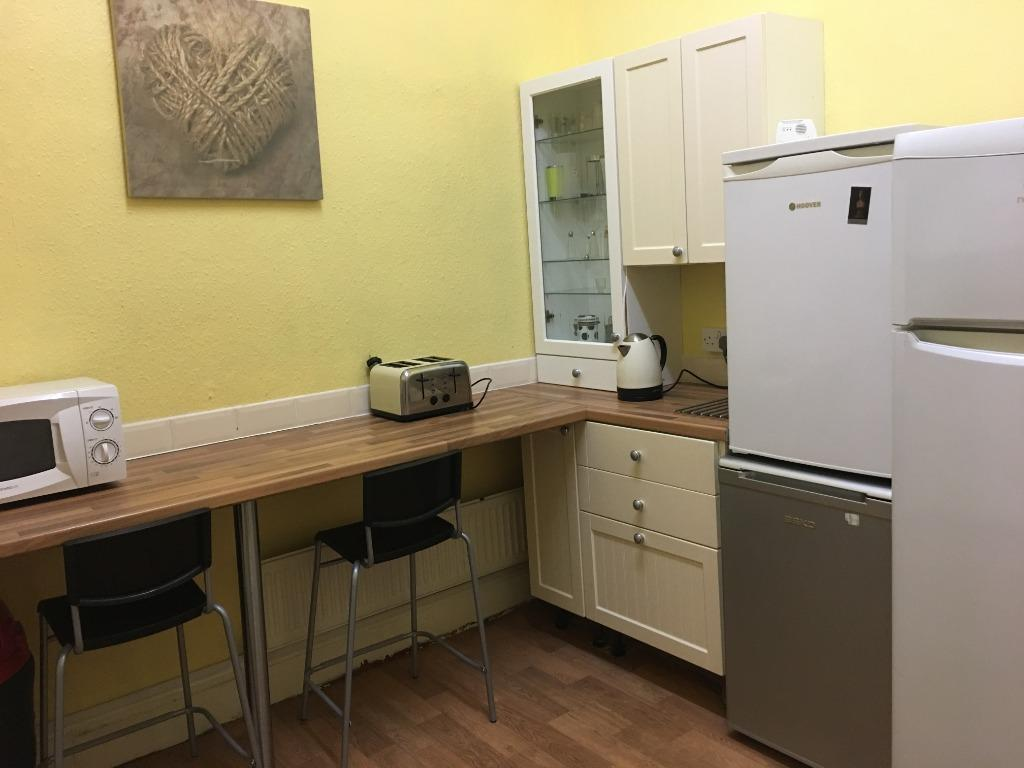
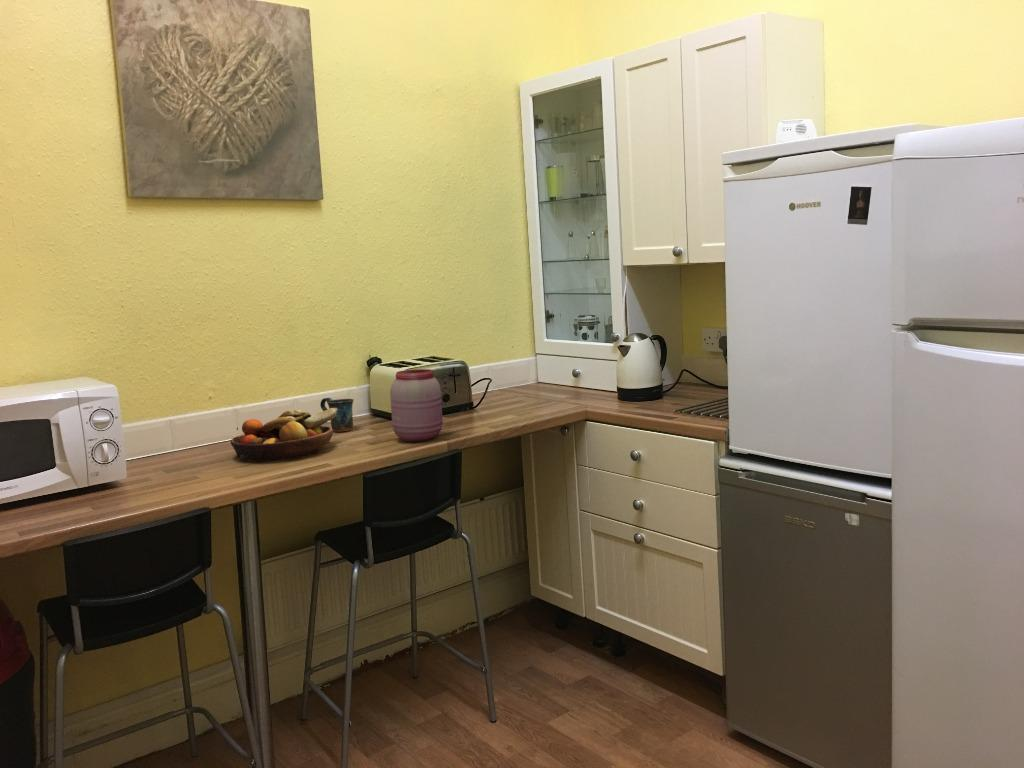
+ mug (339, 413)
+ fruit bowl (282, 430)
+ jar (416, 404)
